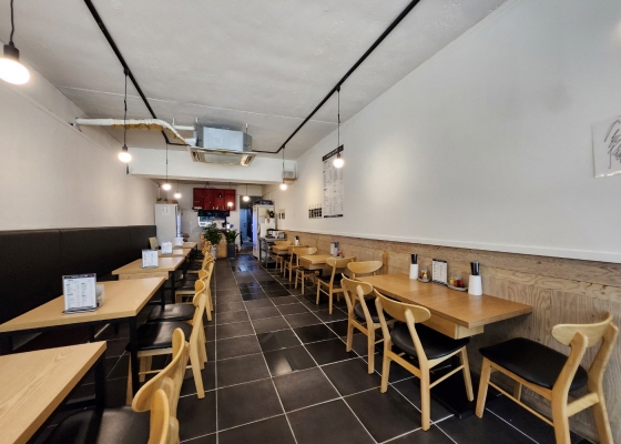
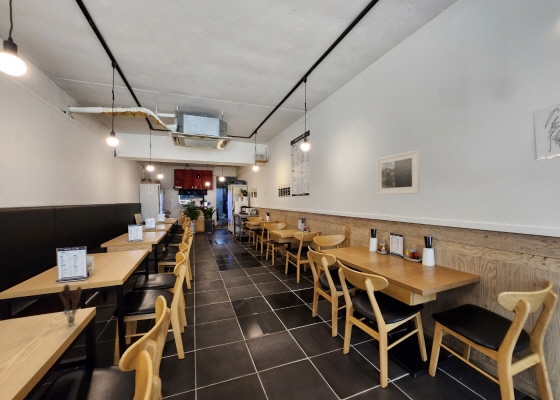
+ utensil holder (72, 304)
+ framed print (395, 174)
